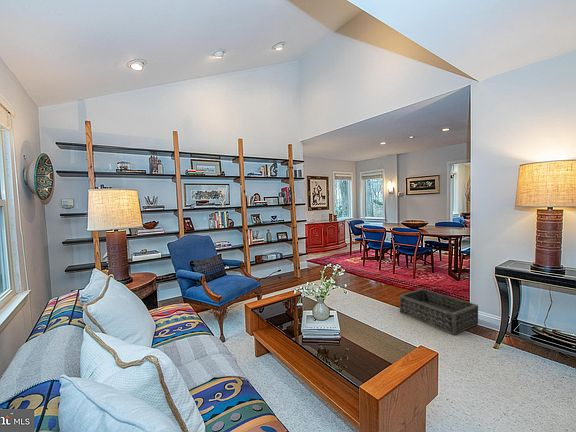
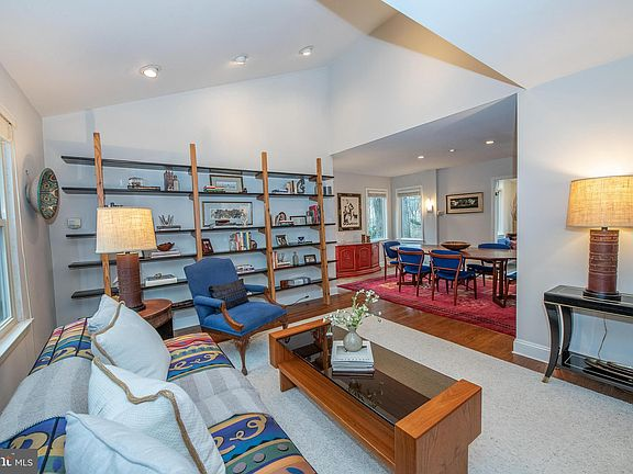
- basket (436, 309)
